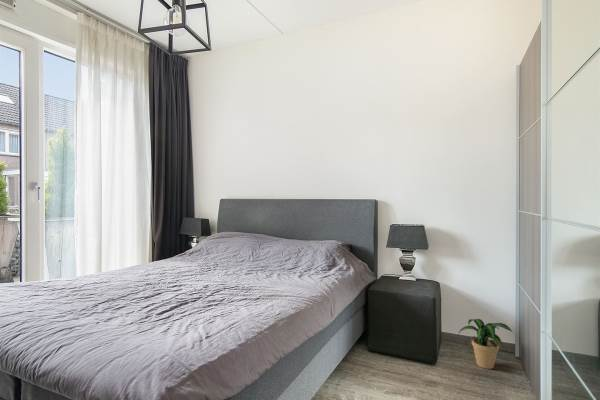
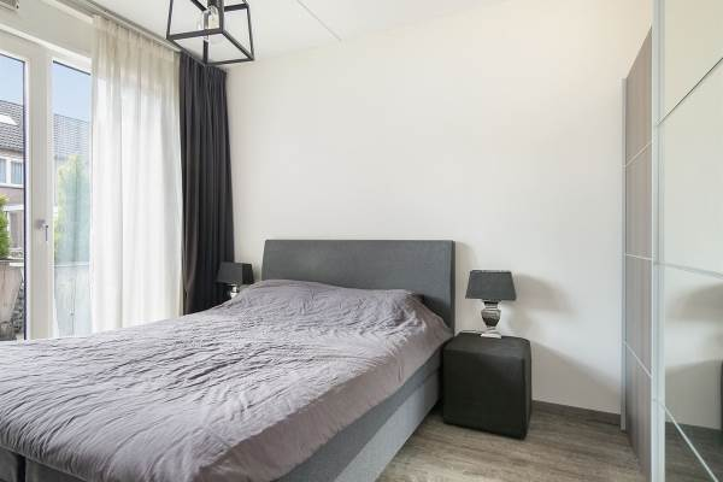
- potted plant (485, 343)
